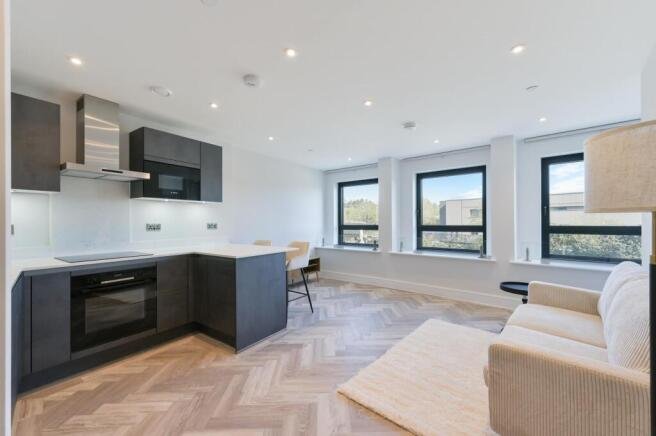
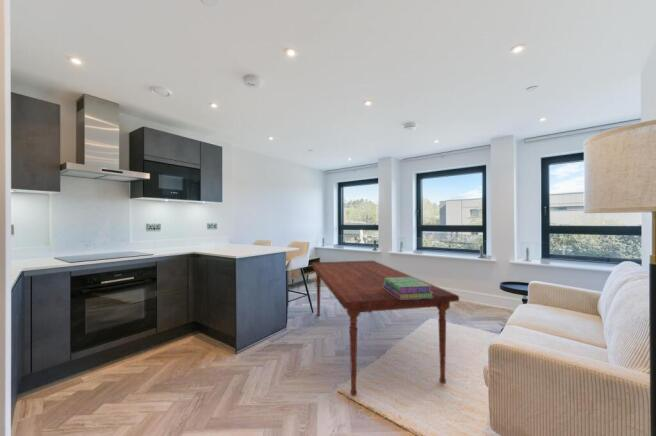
+ dining table (364, 307)
+ stack of books (406, 286)
